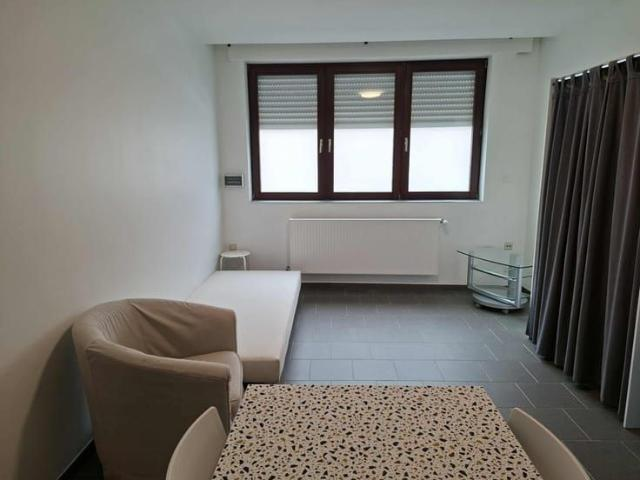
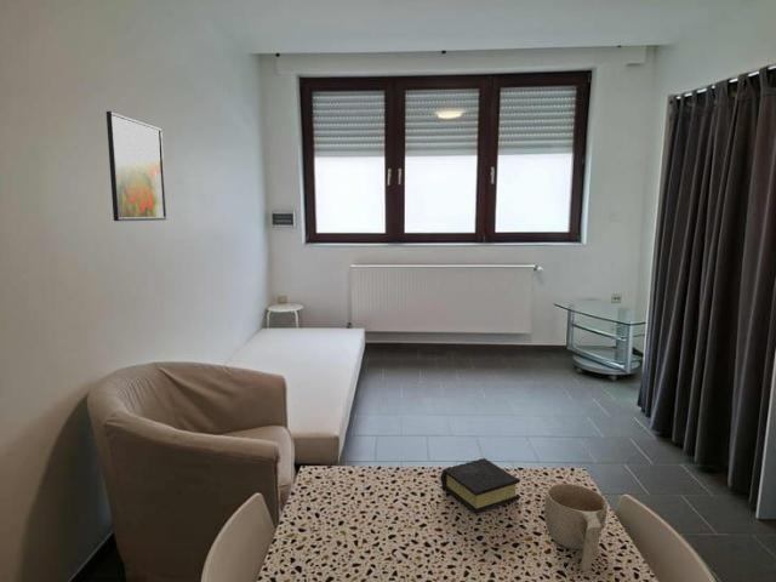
+ book (478, 483)
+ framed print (138, 171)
+ cup (576, 525)
